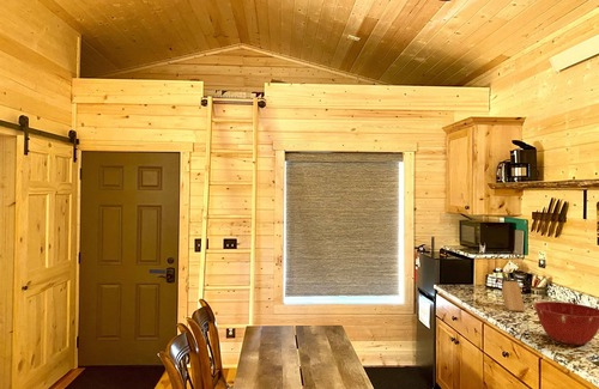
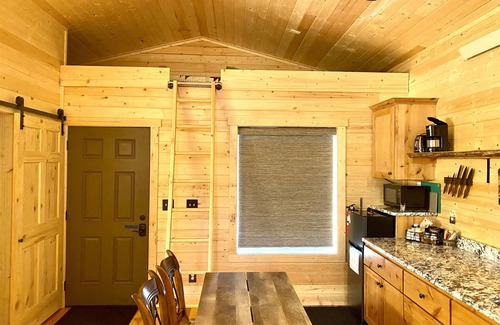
- knife block (512, 290)
- mixing bowl (568, 323)
